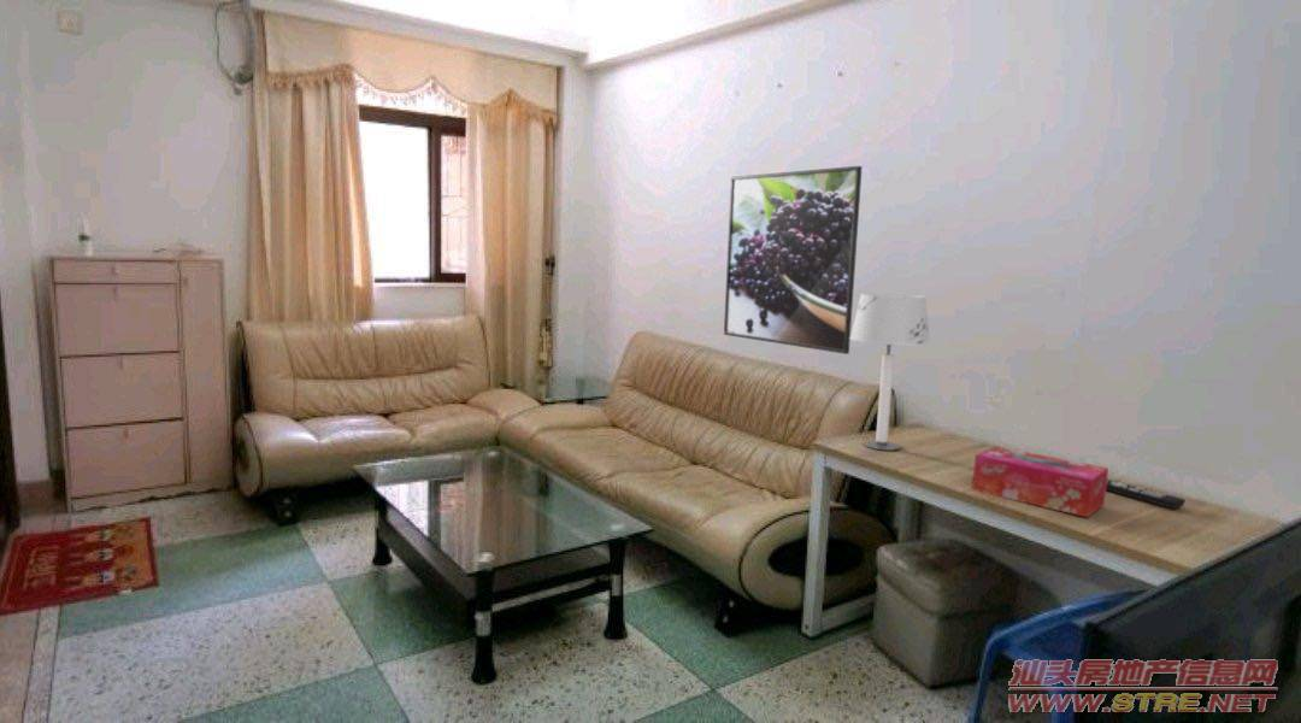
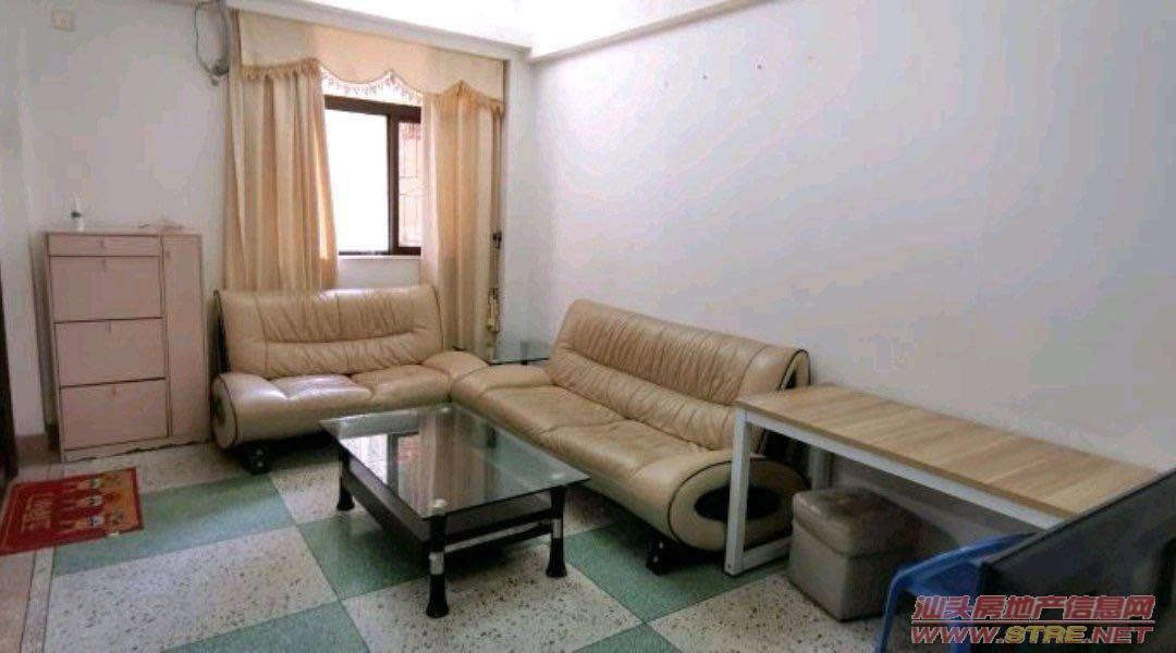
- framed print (785, 259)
- remote control (1130, 490)
- tissue box (1038, 478)
- table lamp (887, 371)
